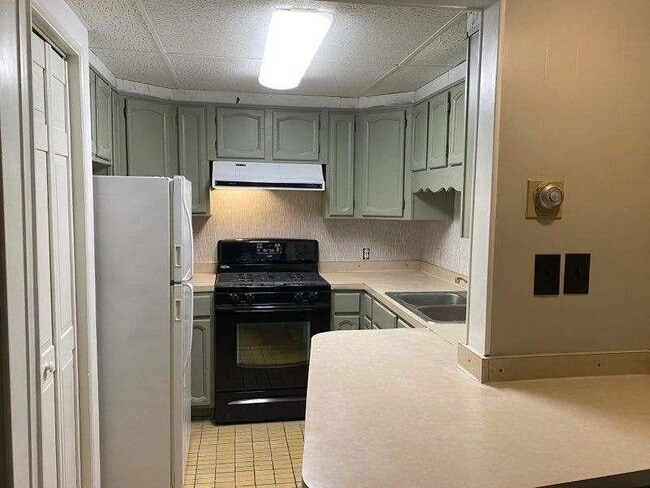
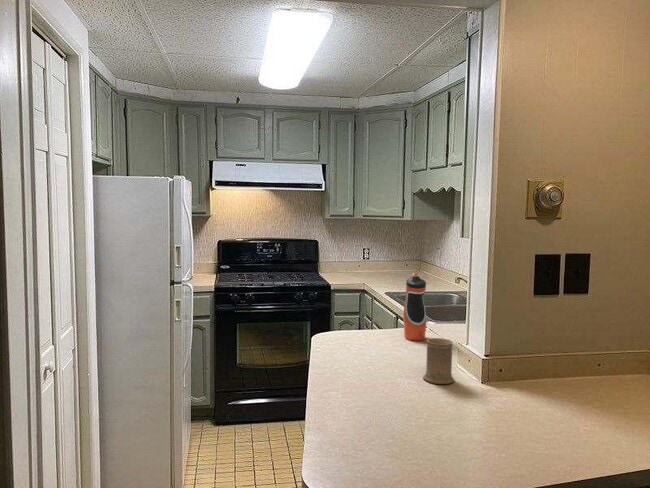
+ mug (438, 358)
+ water bottle (415, 306)
